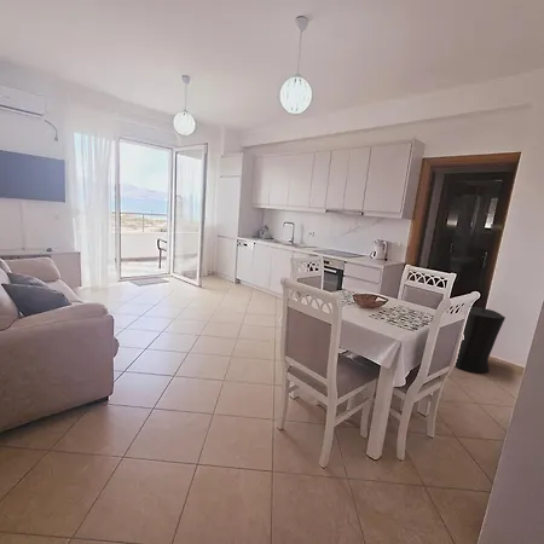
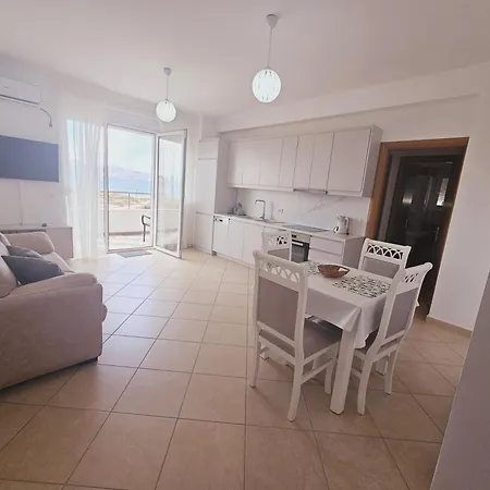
- trash can (475, 336)
